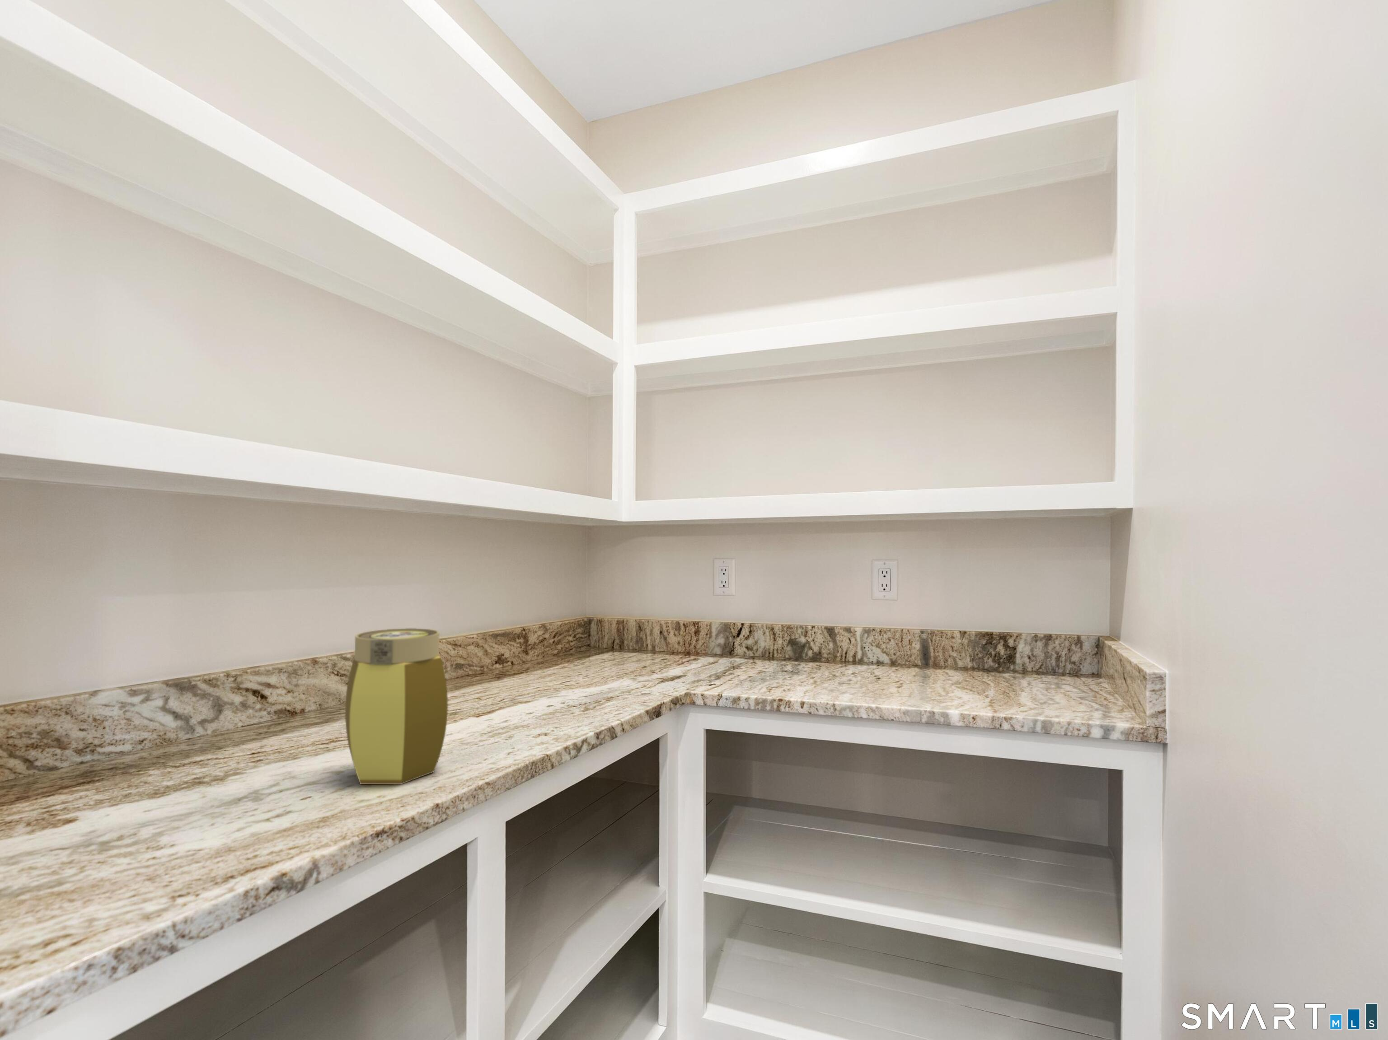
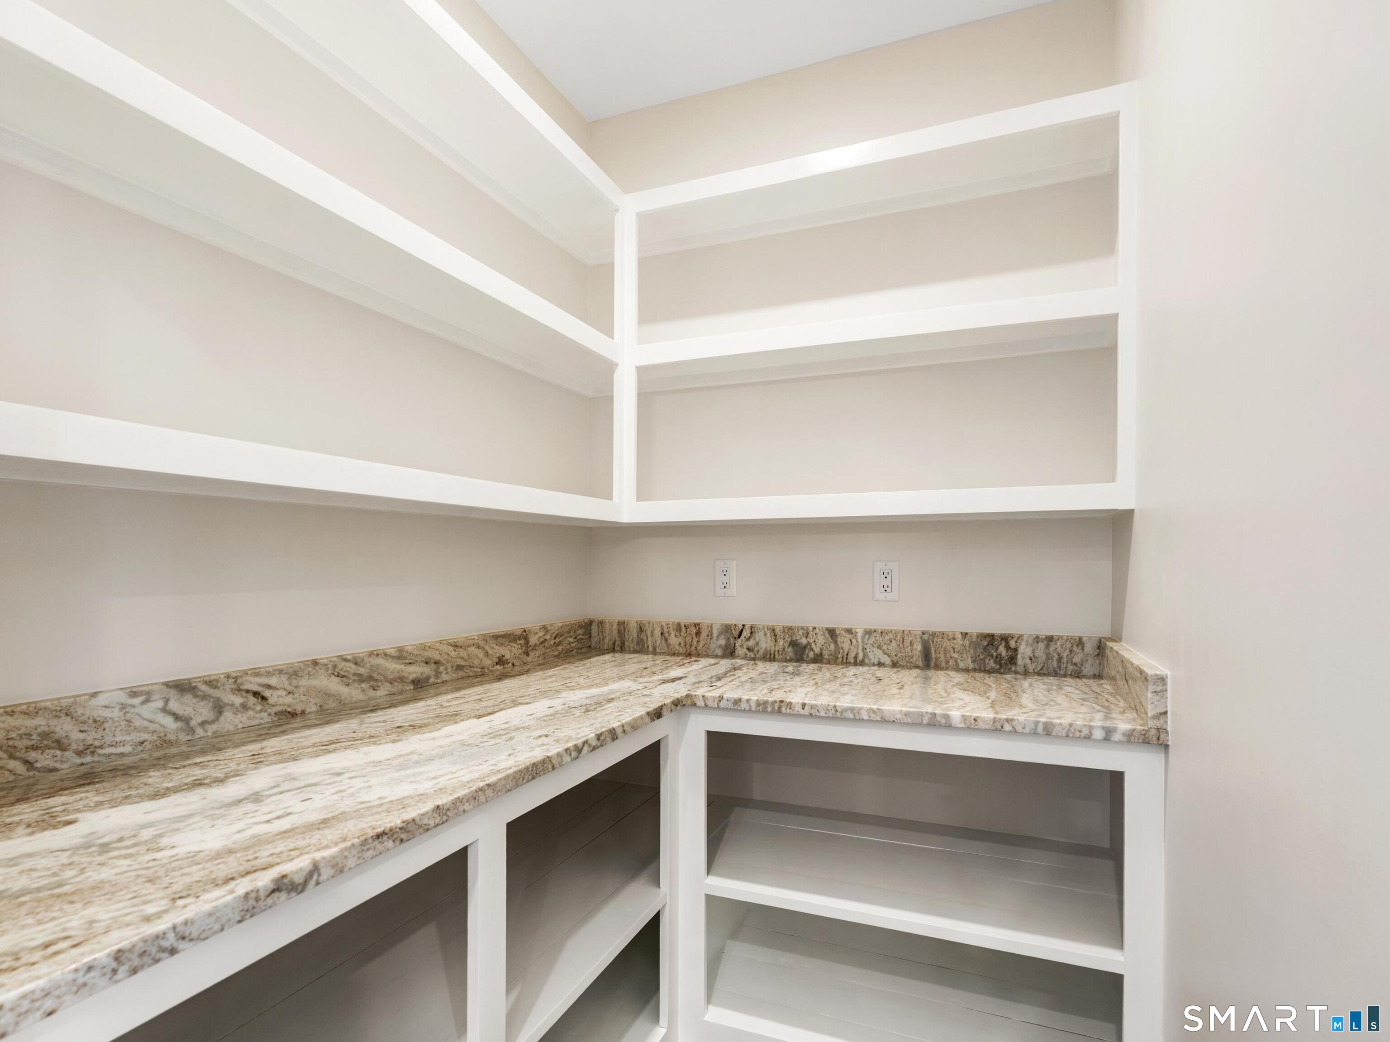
- jar (397, 702)
